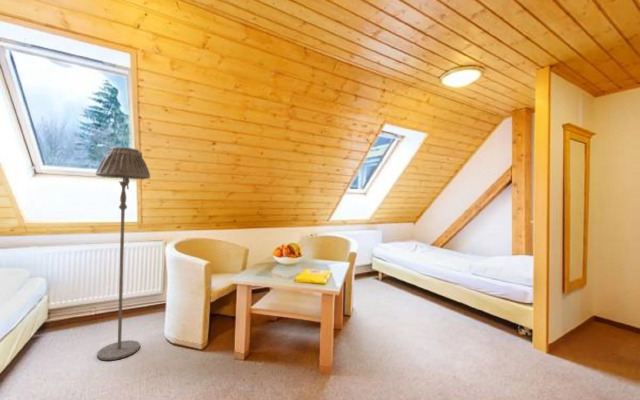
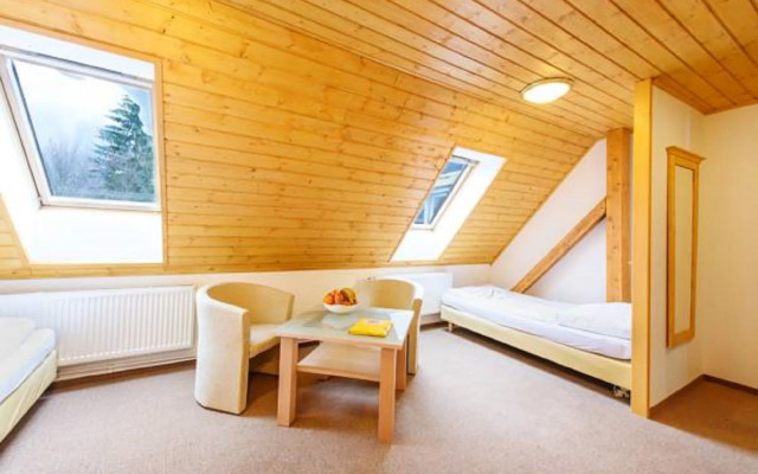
- floor lamp (122, 249)
